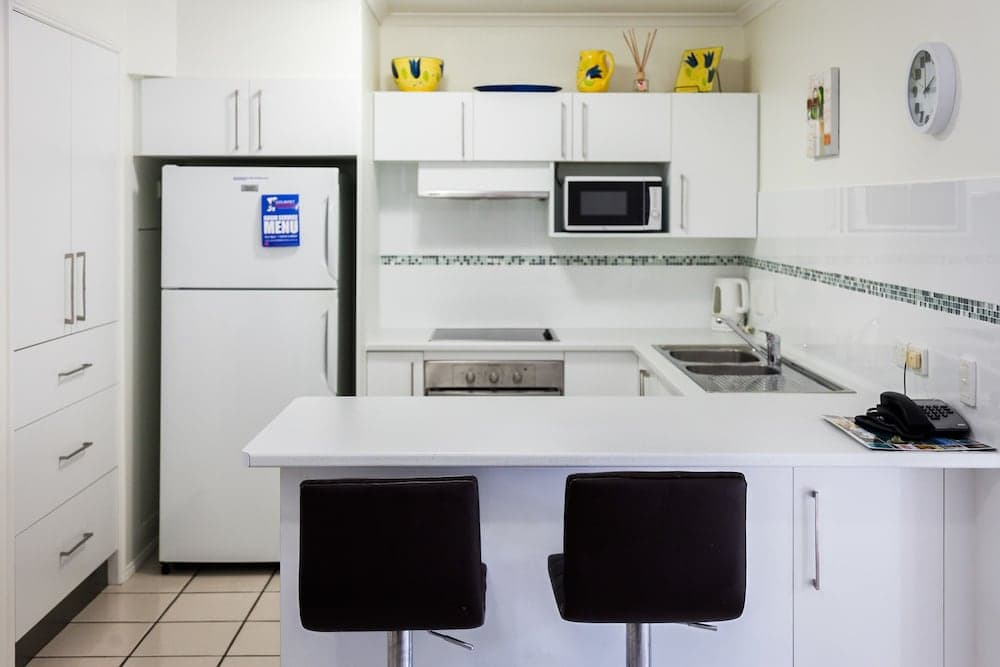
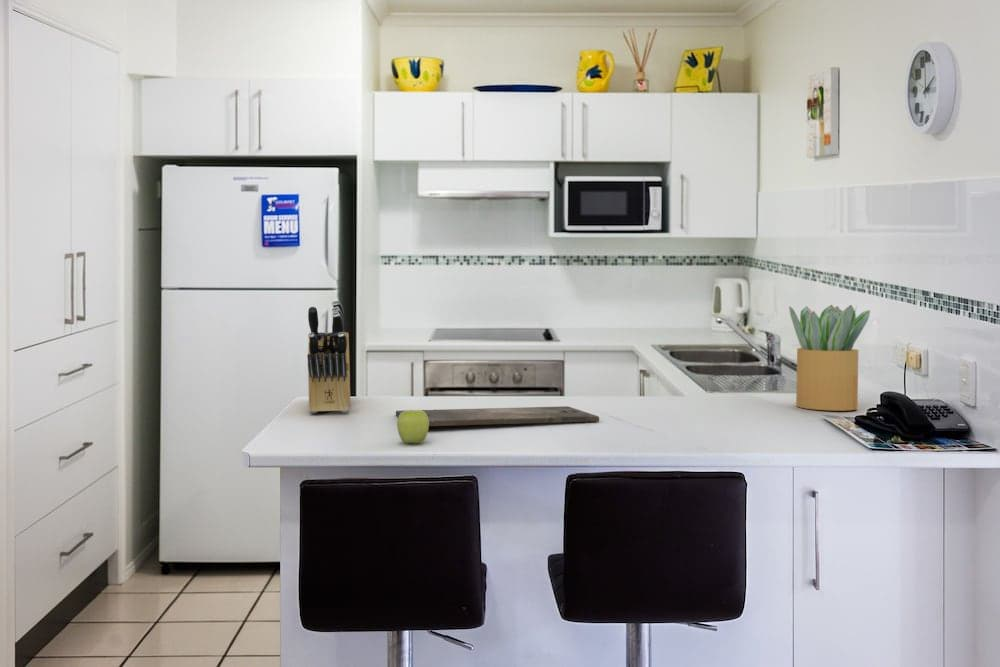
+ knife block (329, 354)
+ apple (413, 426)
+ cutting board (495, 415)
+ potted plant (825, 355)
